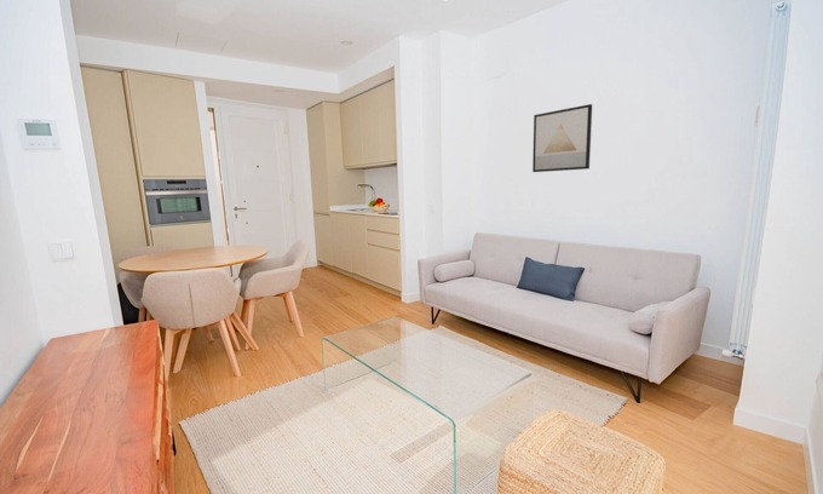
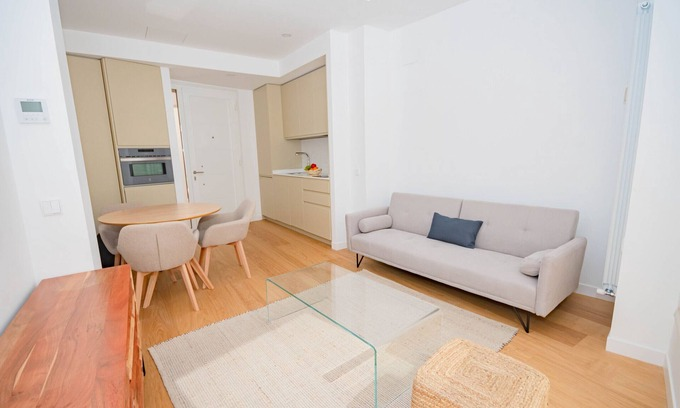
- wall art (560, 140)
